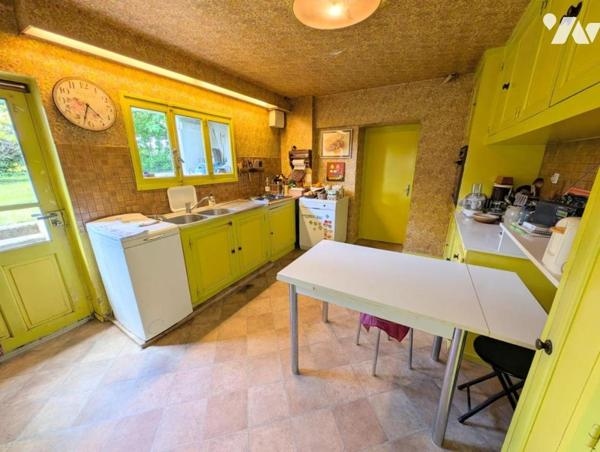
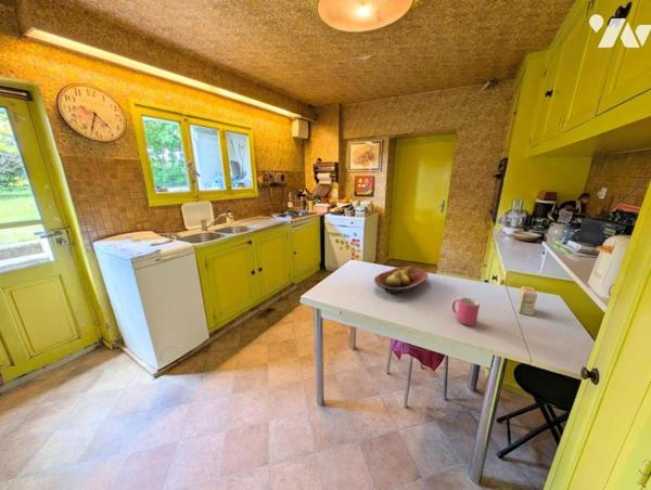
+ tea box (526, 300)
+ mug (463, 310)
+ fruit bowl (401, 278)
